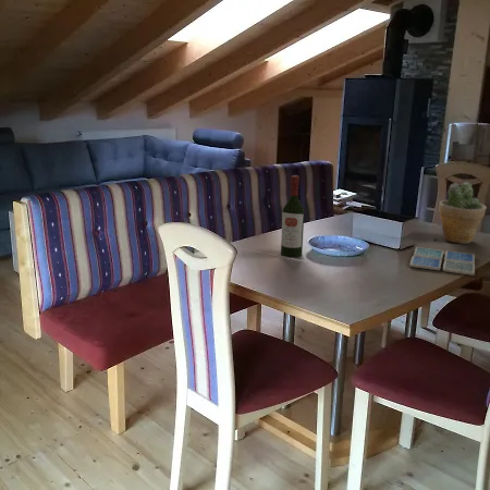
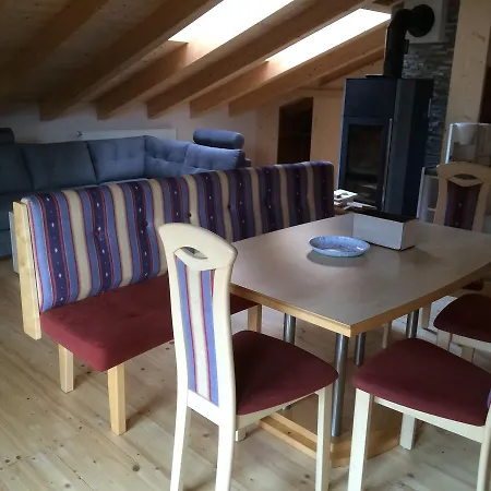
- drink coaster (441, 259)
- wine bottle (293, 216)
- potted plant (462, 211)
